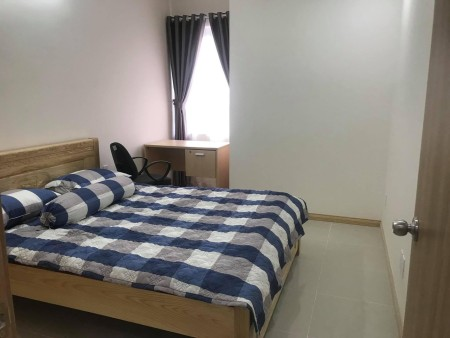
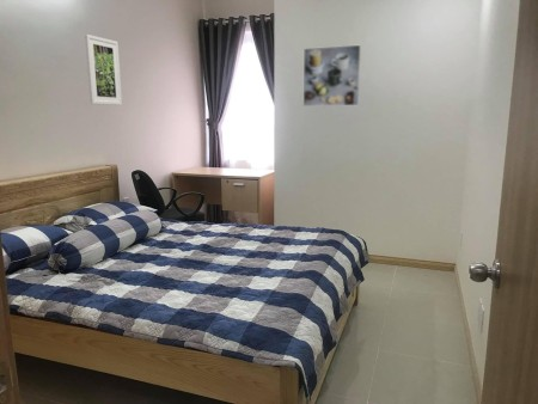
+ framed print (104, 72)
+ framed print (330, 76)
